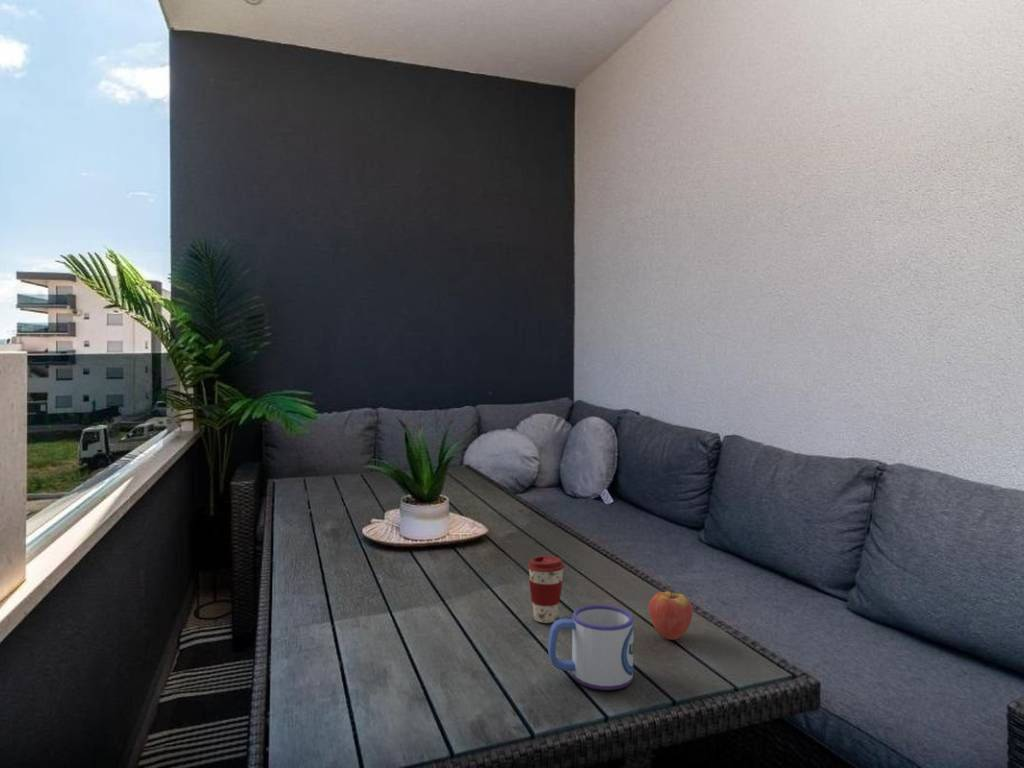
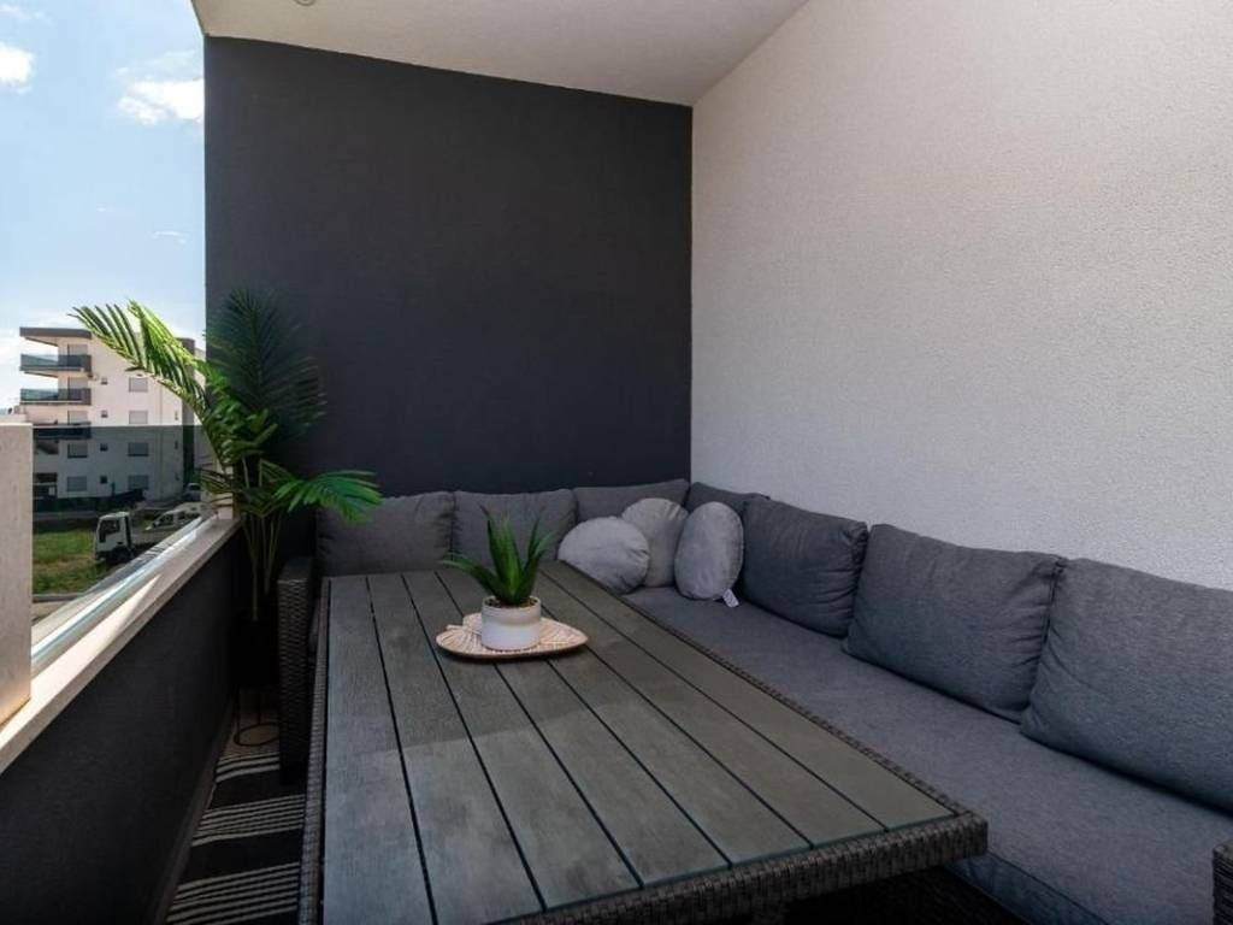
- fruit (670, 610)
- mug (590, 645)
- coffee cup (545, 589)
